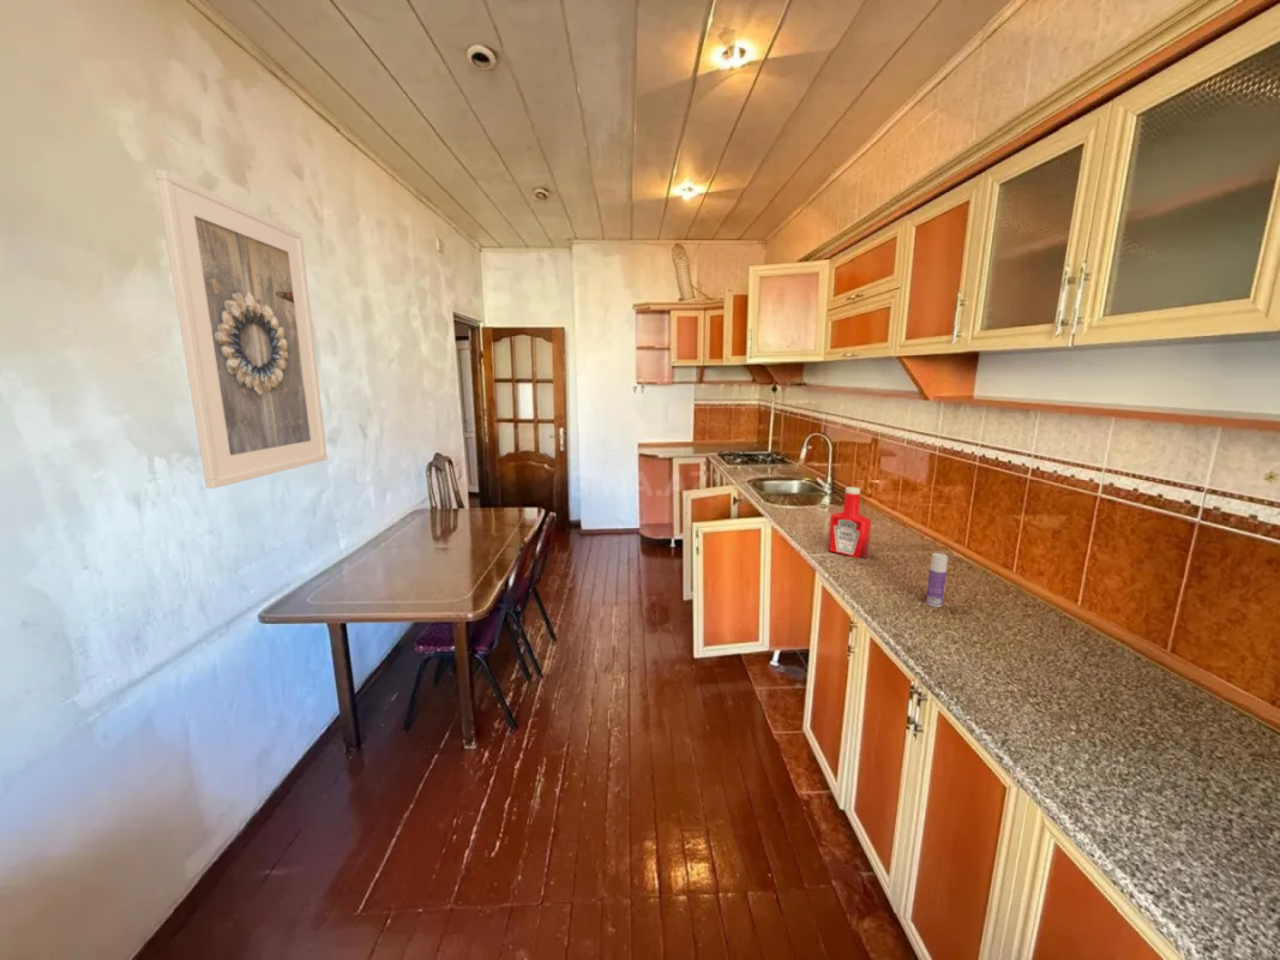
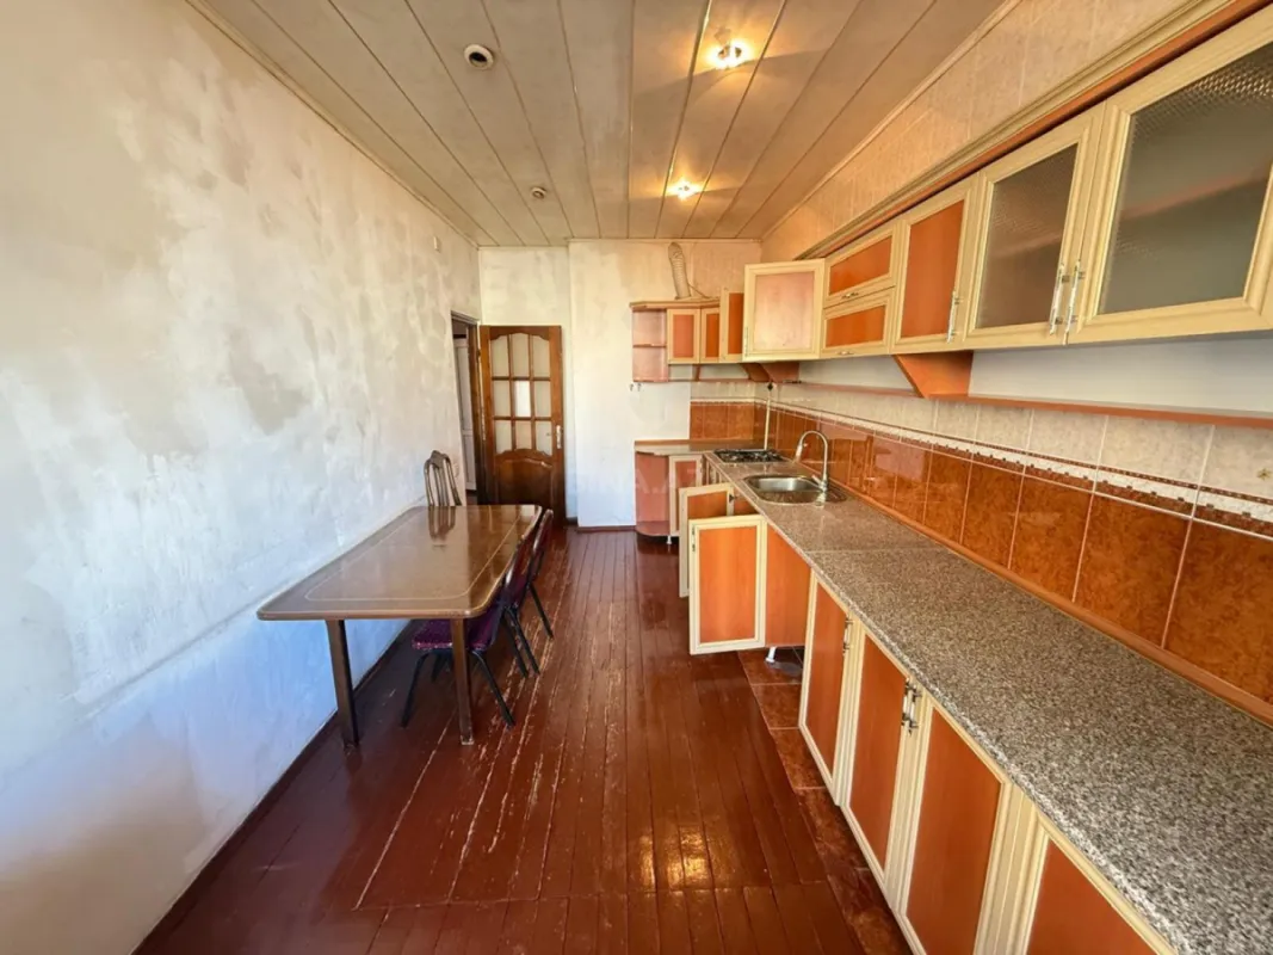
- bottle (937, 580)
- soap bottle (849, 521)
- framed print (259, 346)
